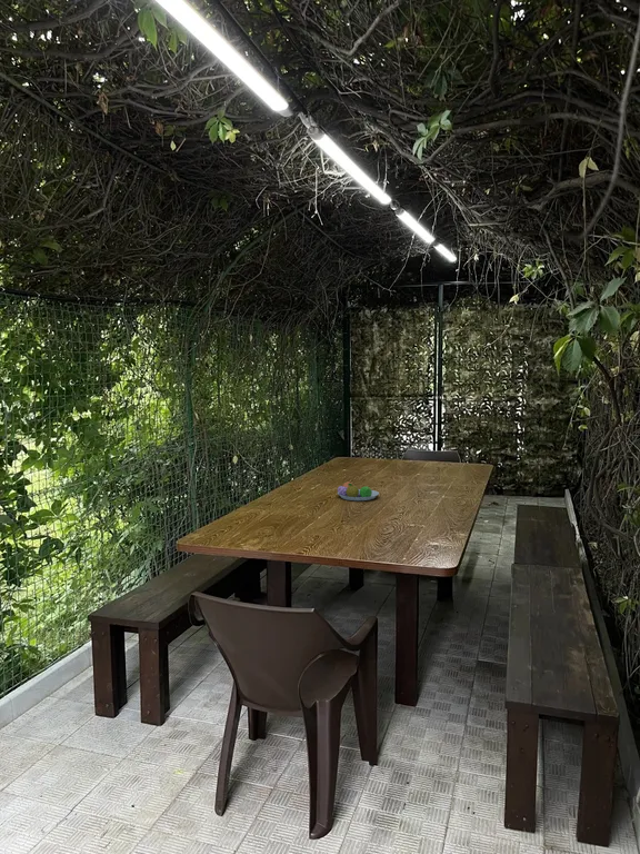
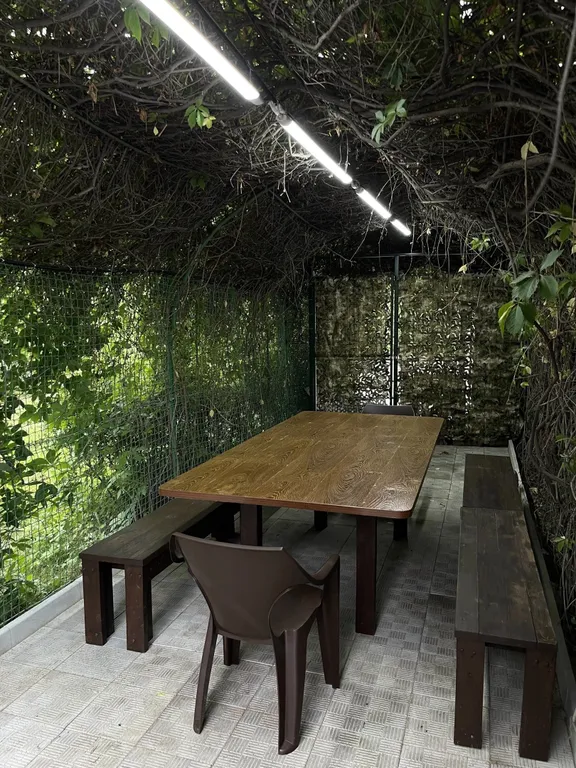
- fruit bowl (358, 489)
